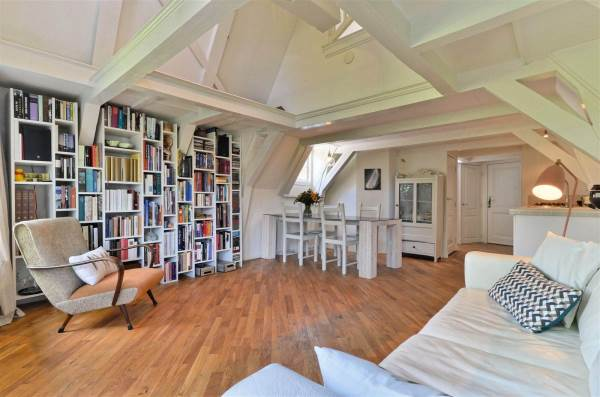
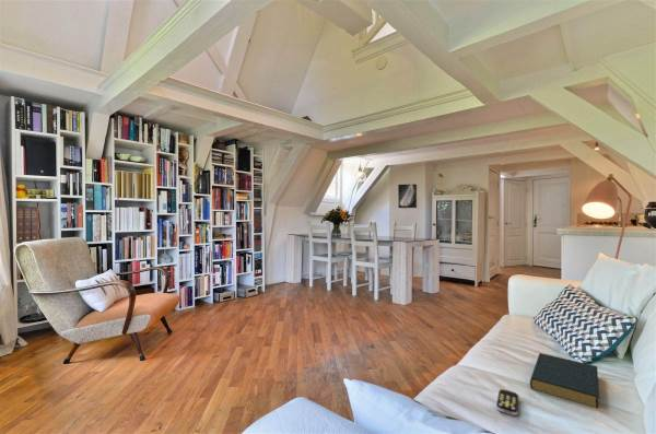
+ hardback book (564, 377)
+ remote control (507, 401)
